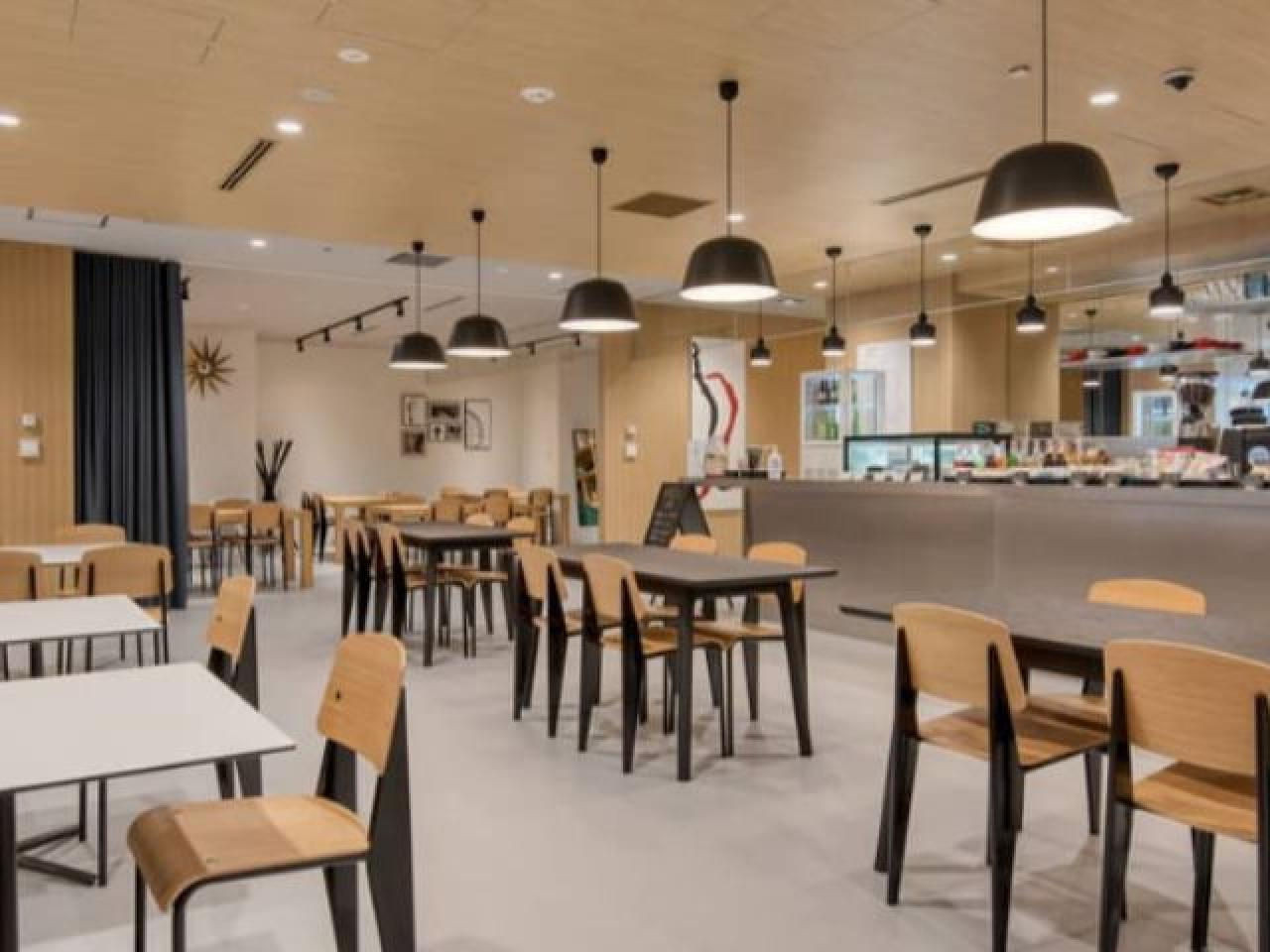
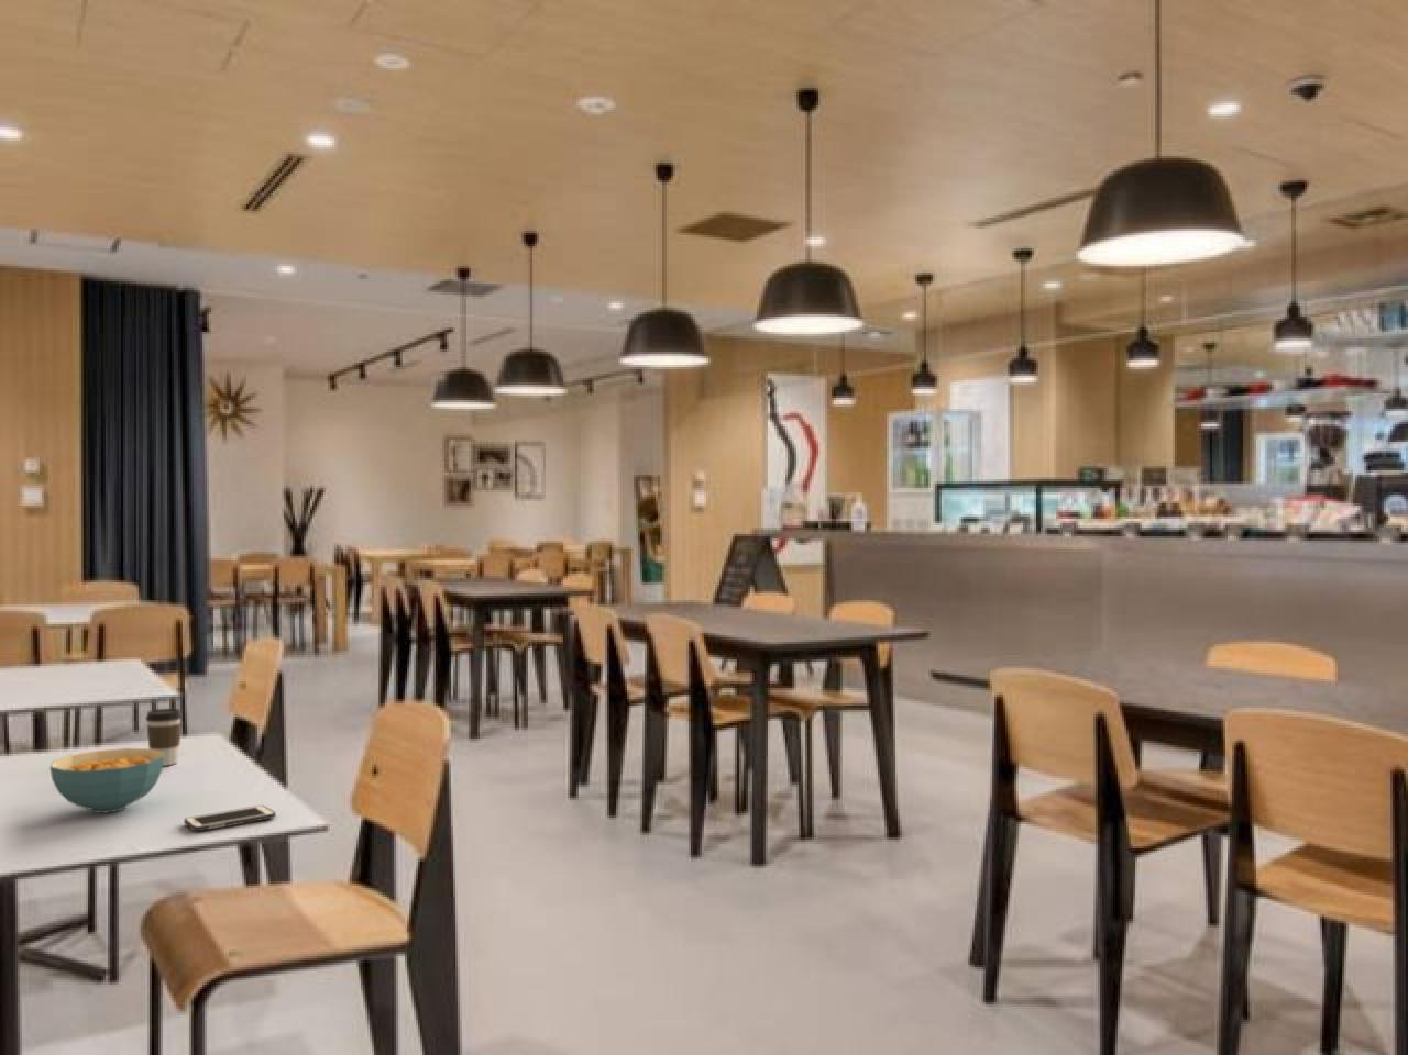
+ cereal bowl (109, 783)
+ coffee cup (164, 736)
+ cell phone (229, 818)
